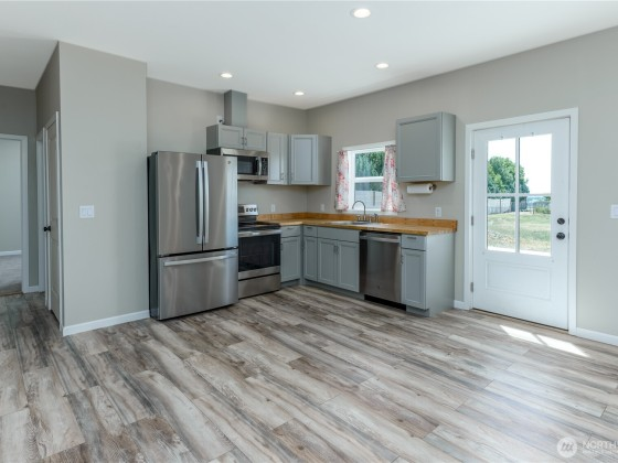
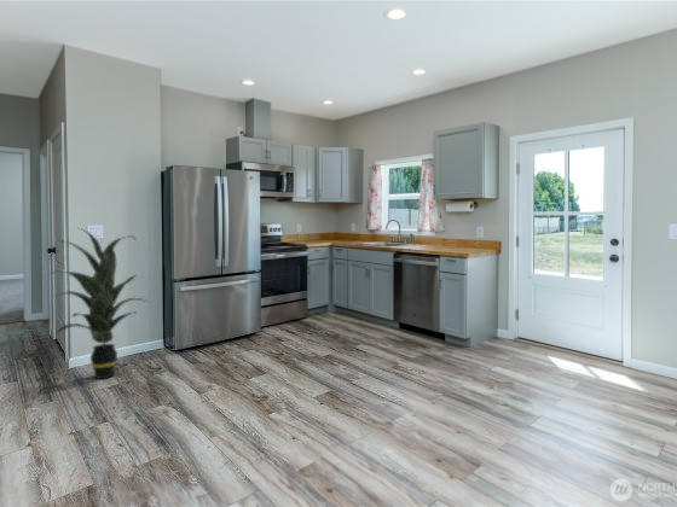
+ indoor plant (96, 302)
